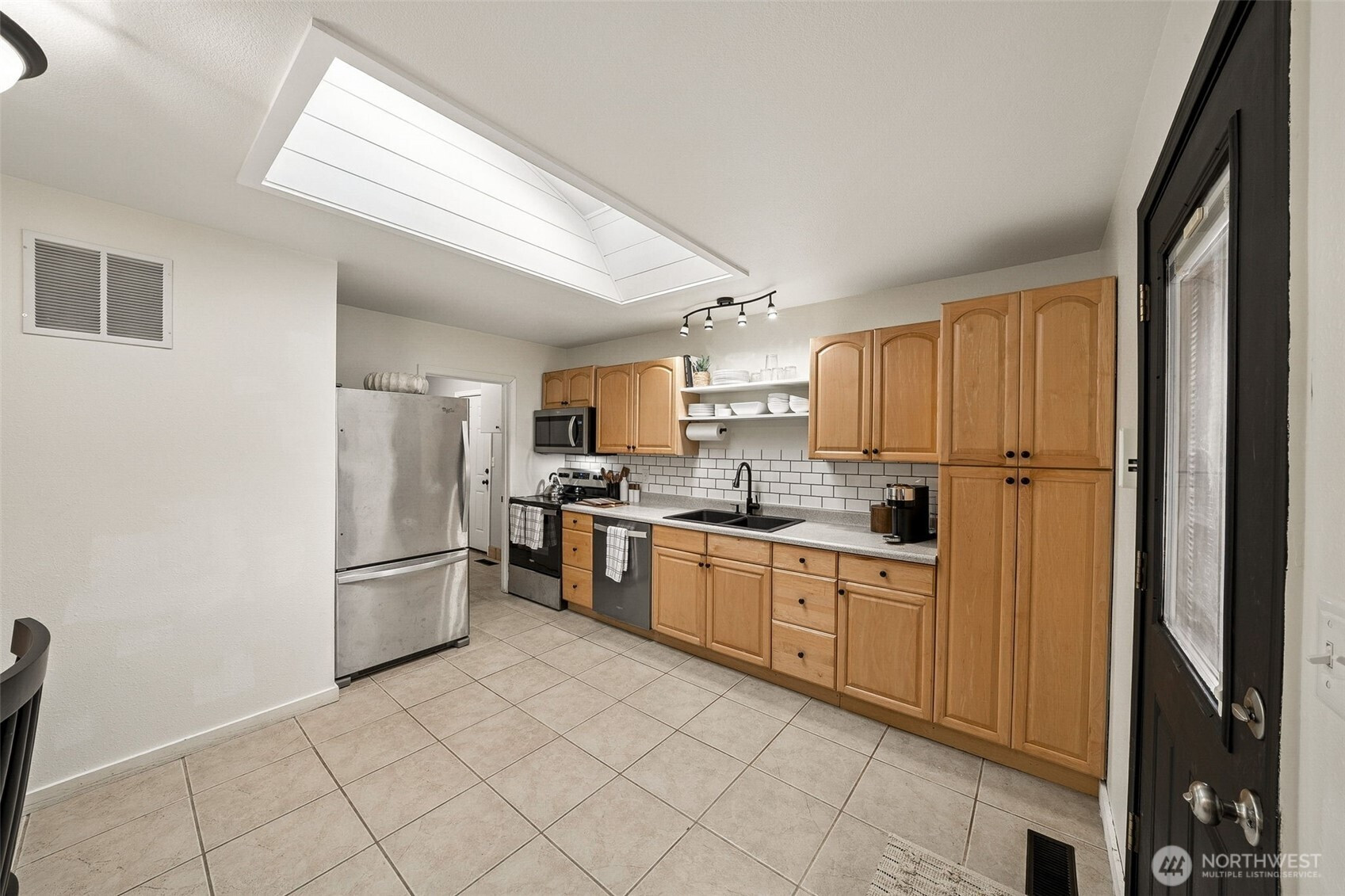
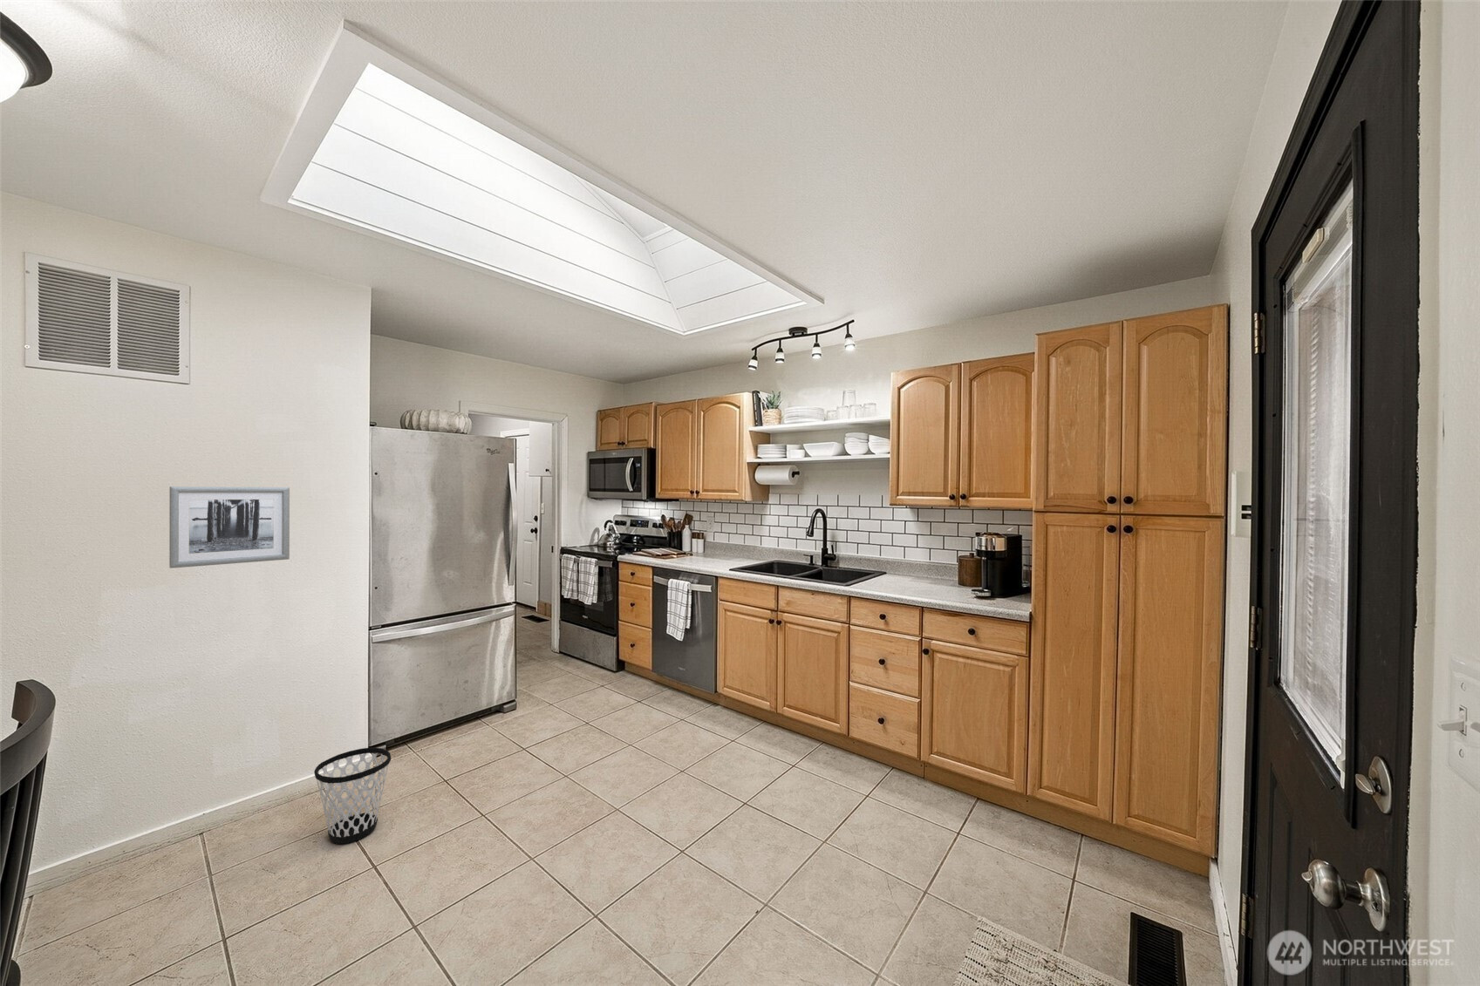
+ wall art (233, 525)
+ wastebasket (354, 796)
